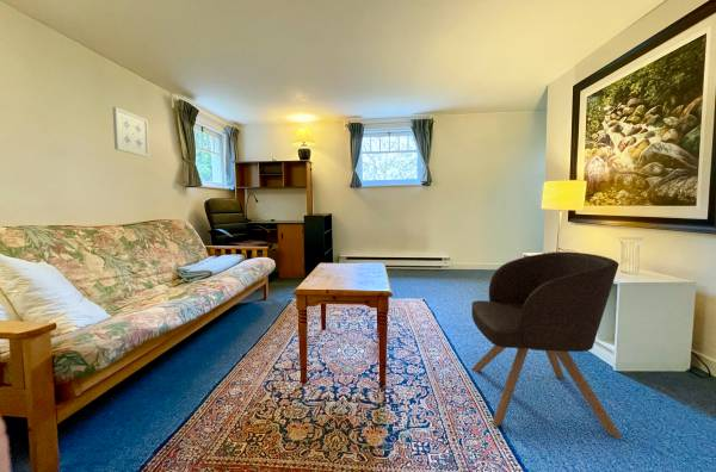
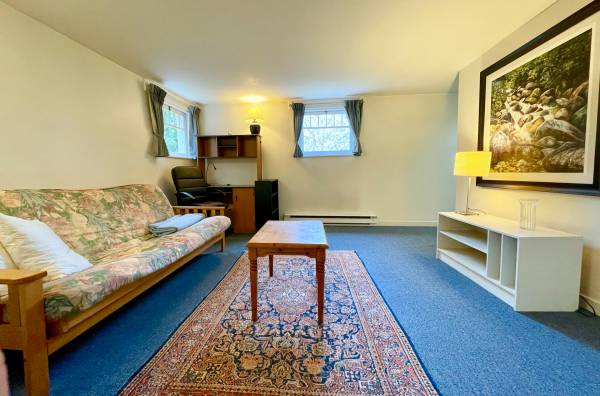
- armchair (535, 327)
- wall art (131, 133)
